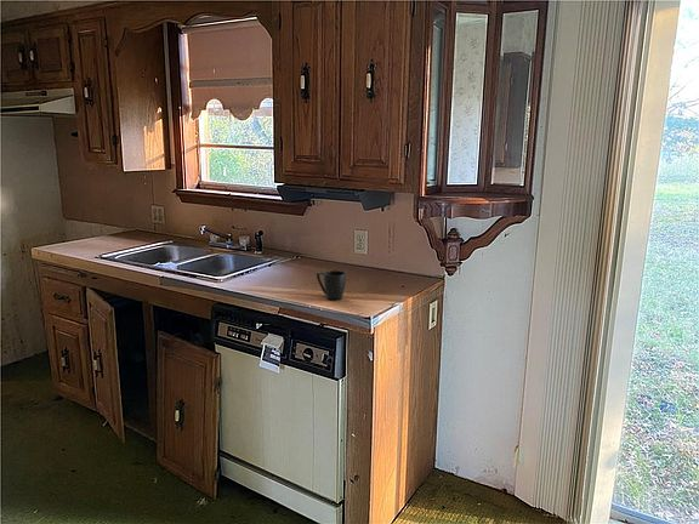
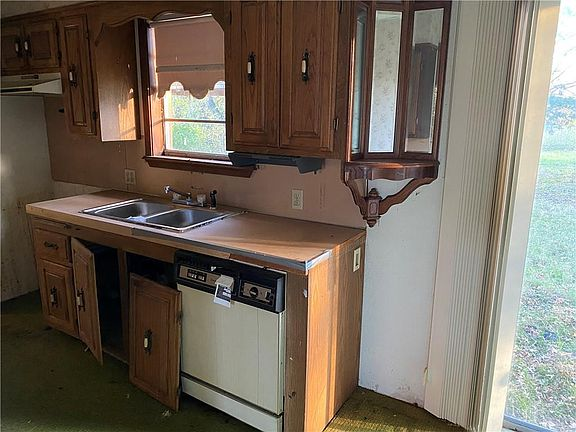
- mug (330, 284)
